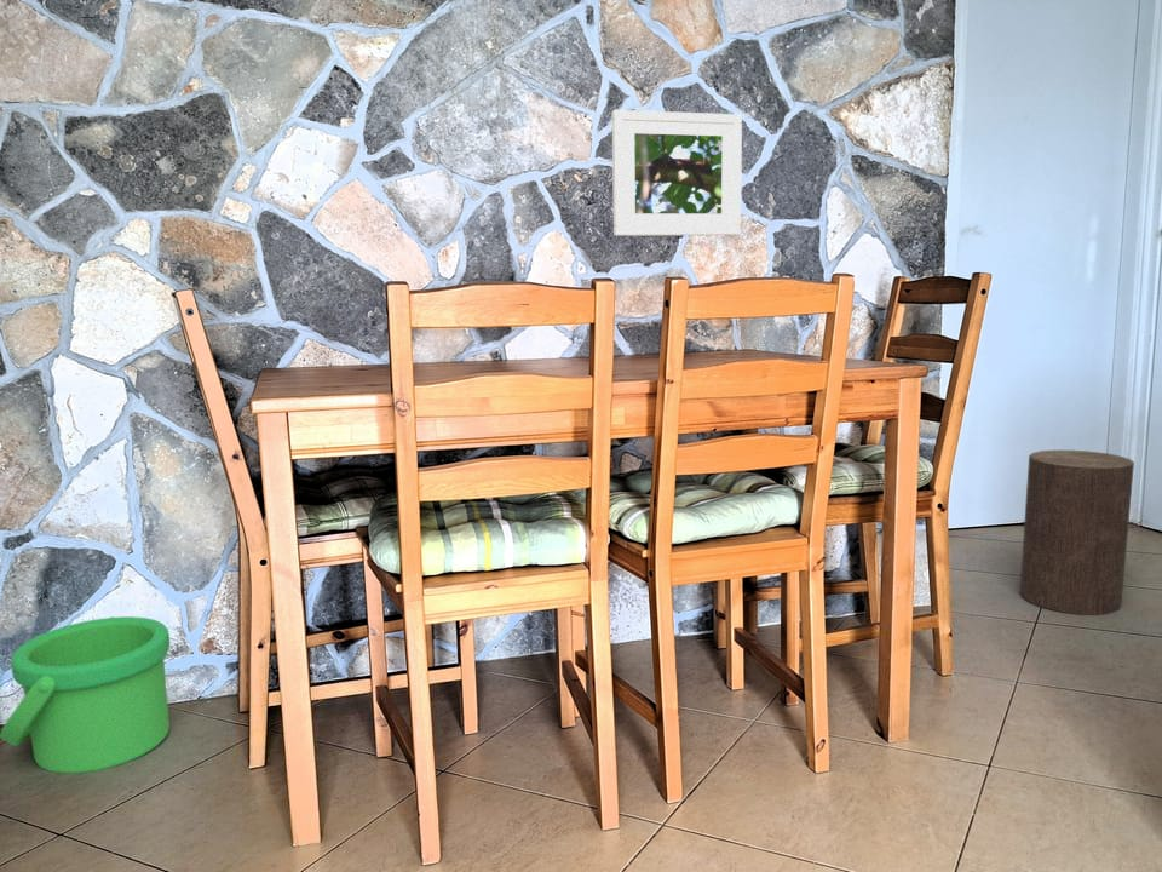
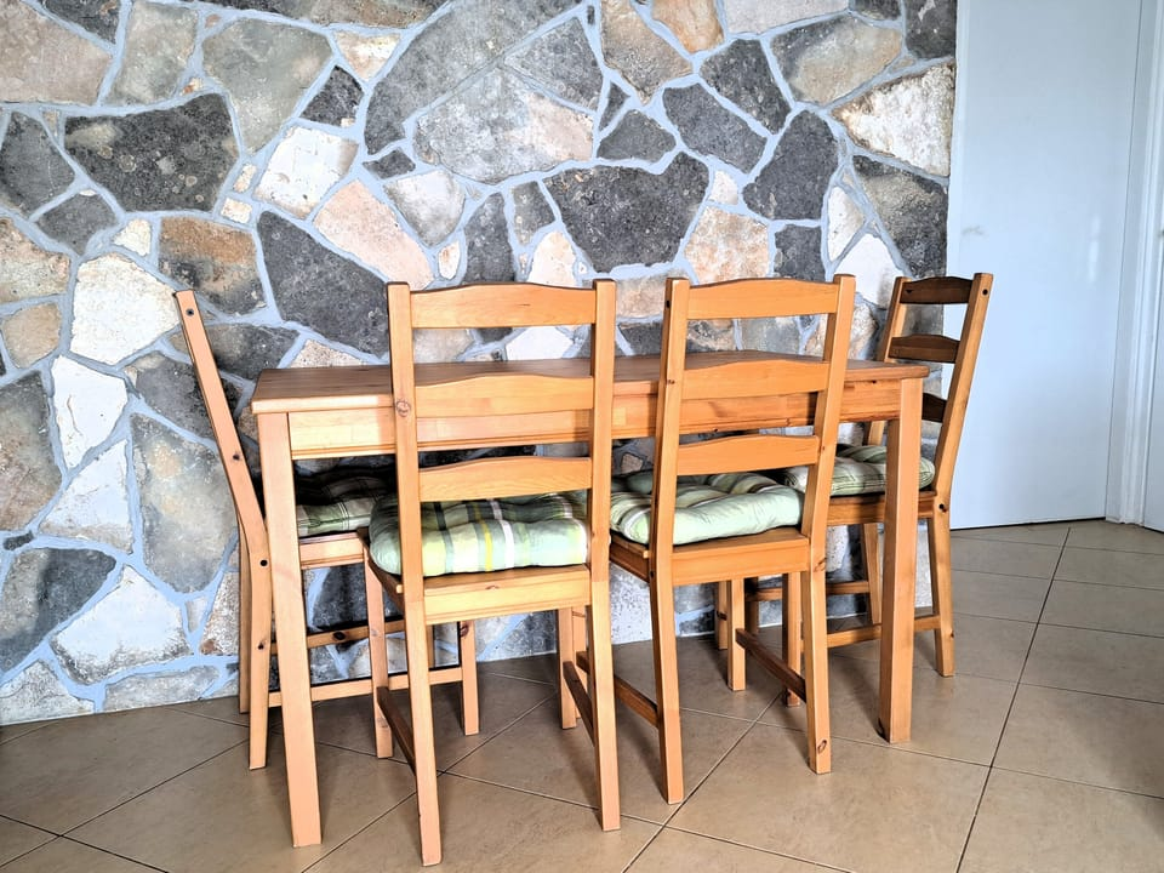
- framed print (678, 174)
- bucket (90, 692)
- stool (1075, 529)
